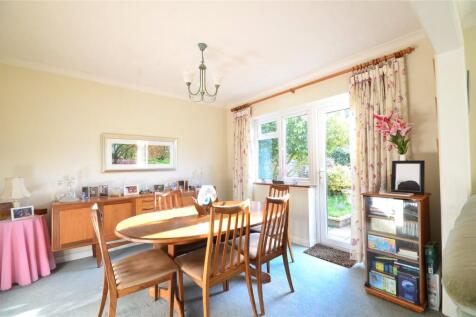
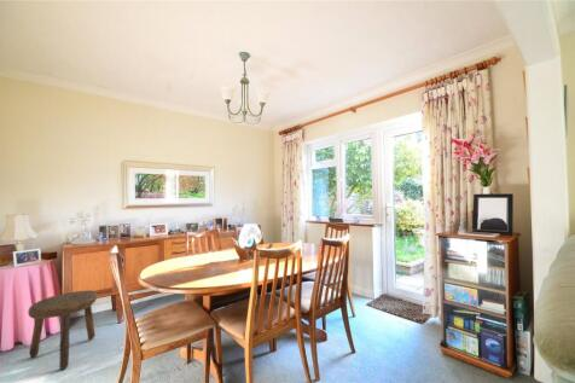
+ stool (63, 327)
